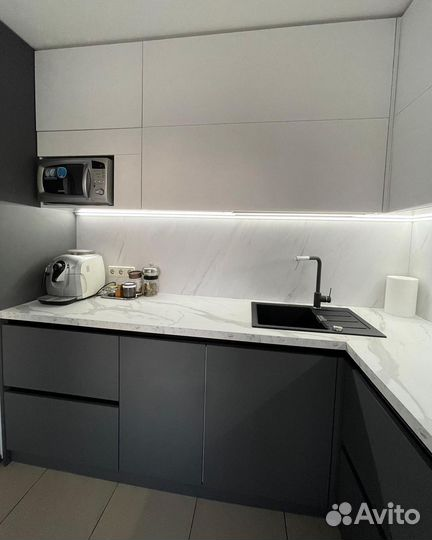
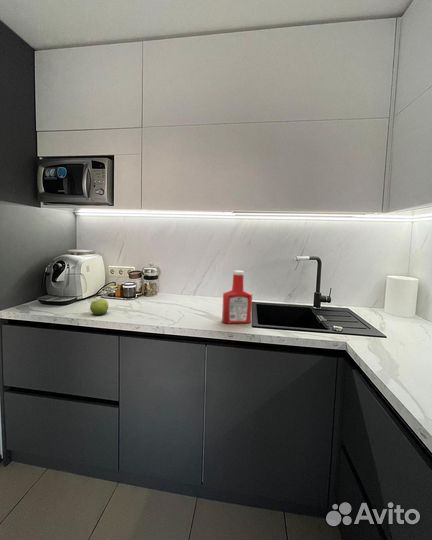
+ fruit (99, 306)
+ soap bottle (237, 296)
